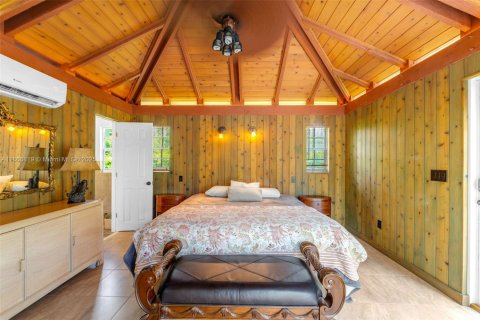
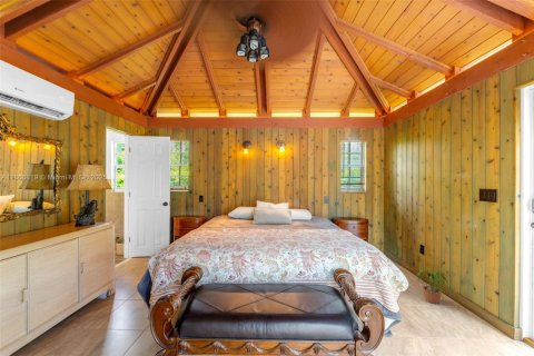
+ potted plant (435, 286)
